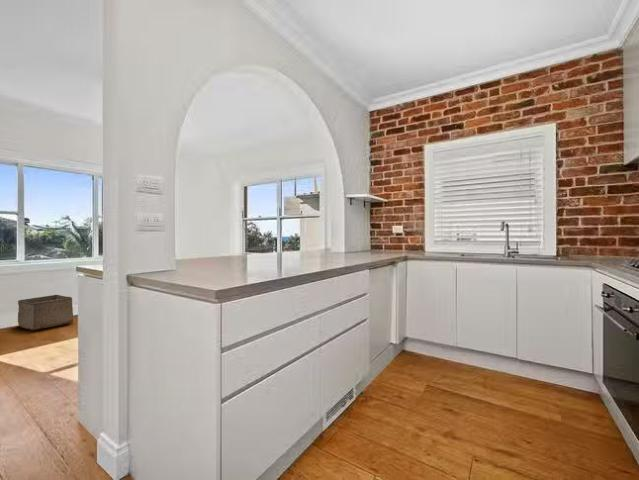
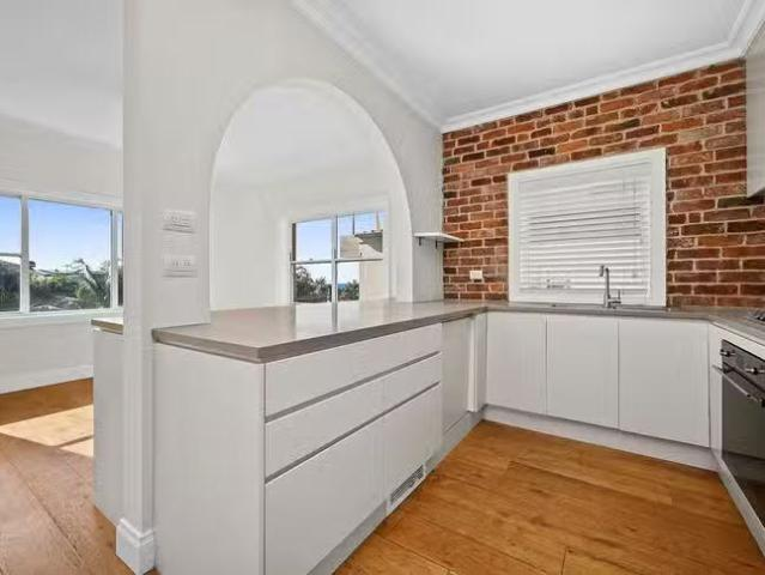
- storage bin (45, 311)
